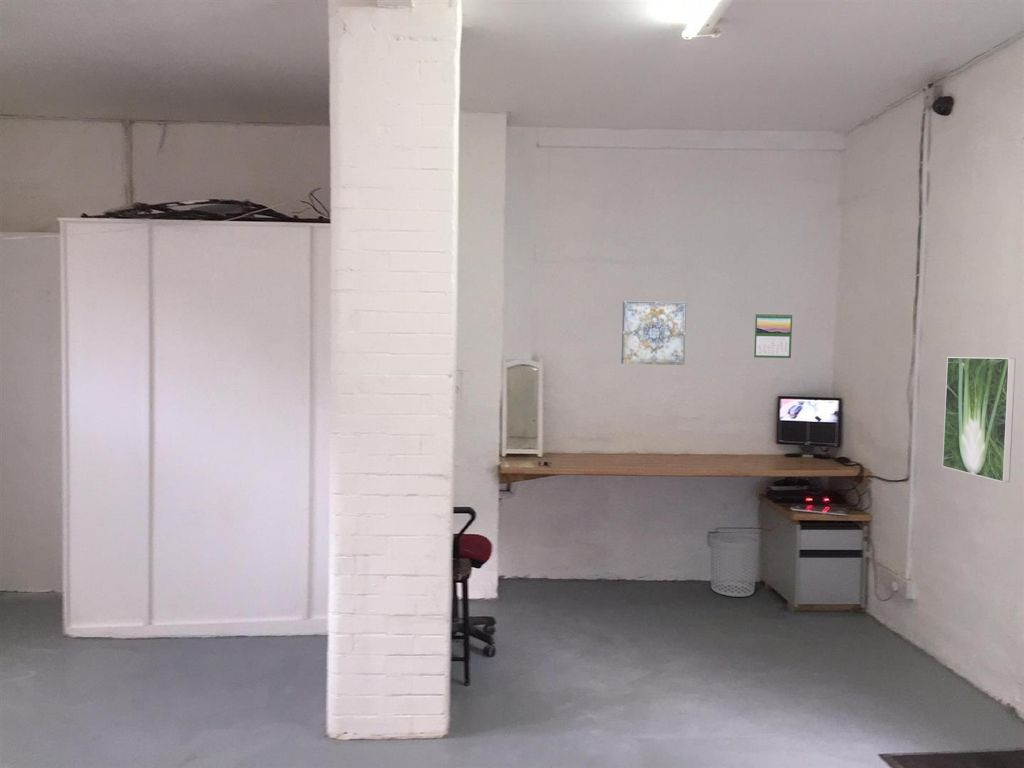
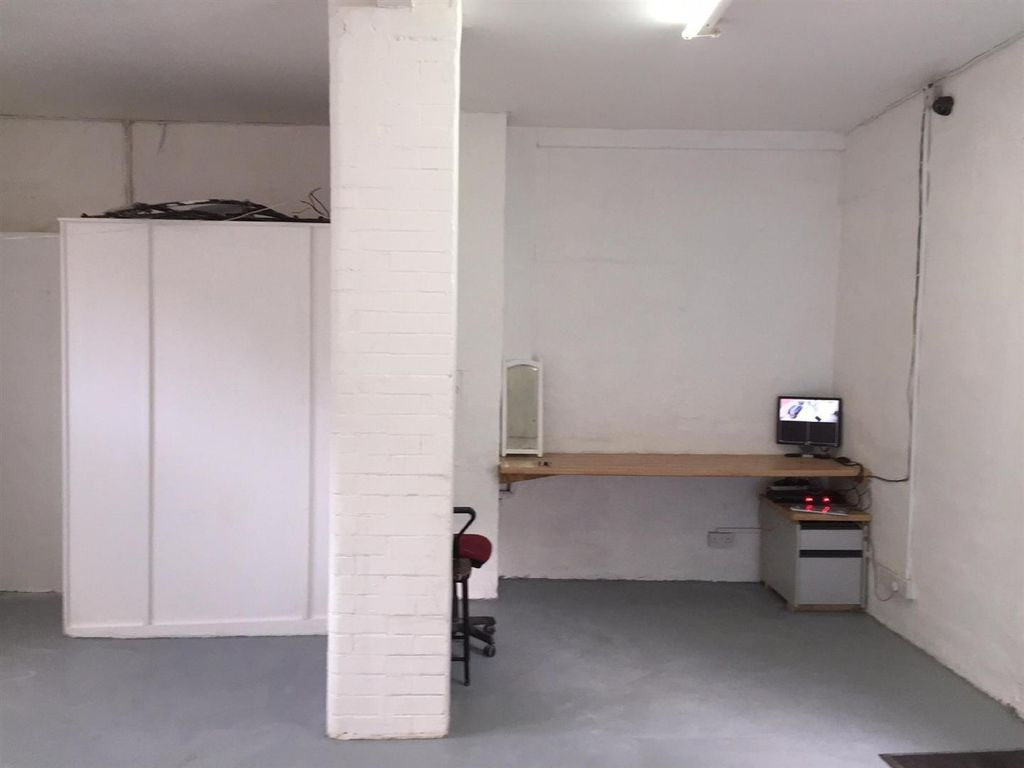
- wall art (653, 333)
- calendar (773, 335)
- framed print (976, 416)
- waste bin (733, 564)
